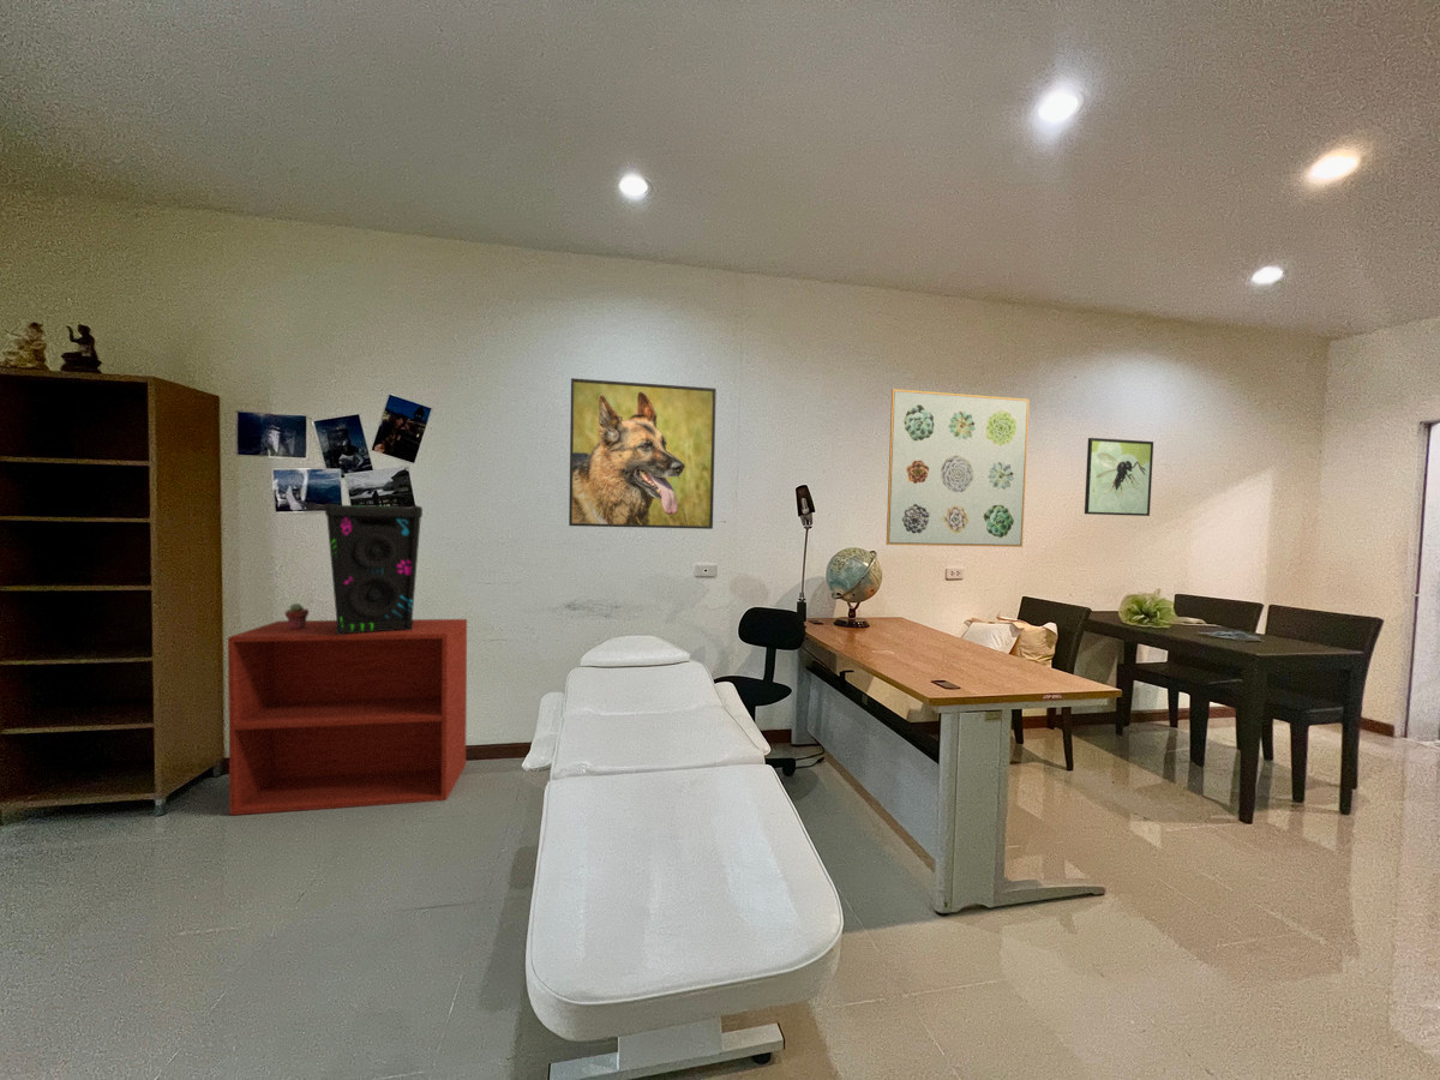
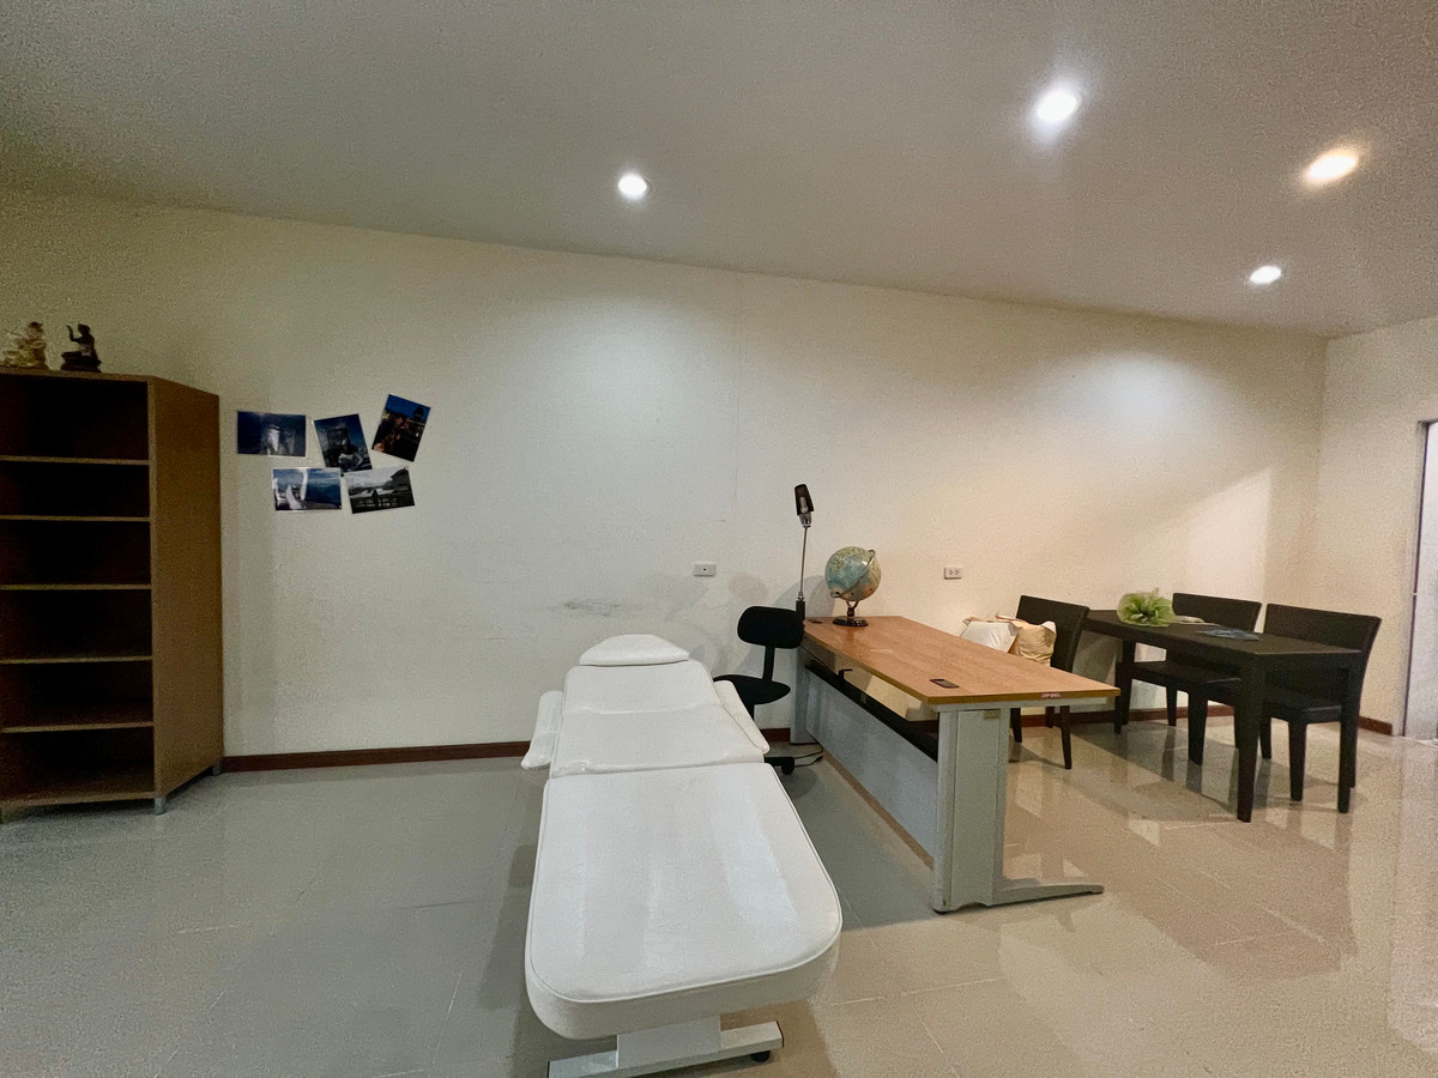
- potted succulent (296, 614)
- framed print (643, 455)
- speaker (374, 565)
- wall art (959, 470)
- tv stand (359, 707)
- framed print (1118, 476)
